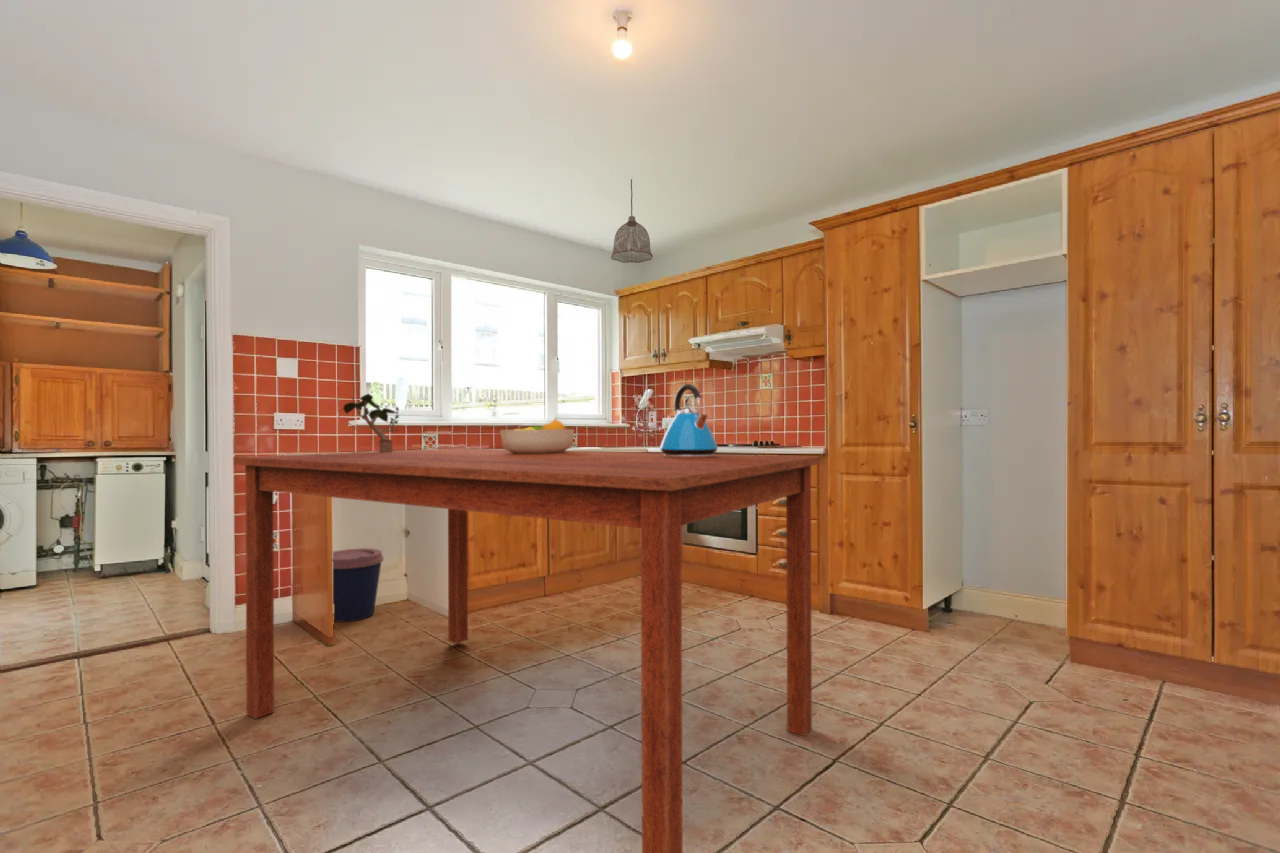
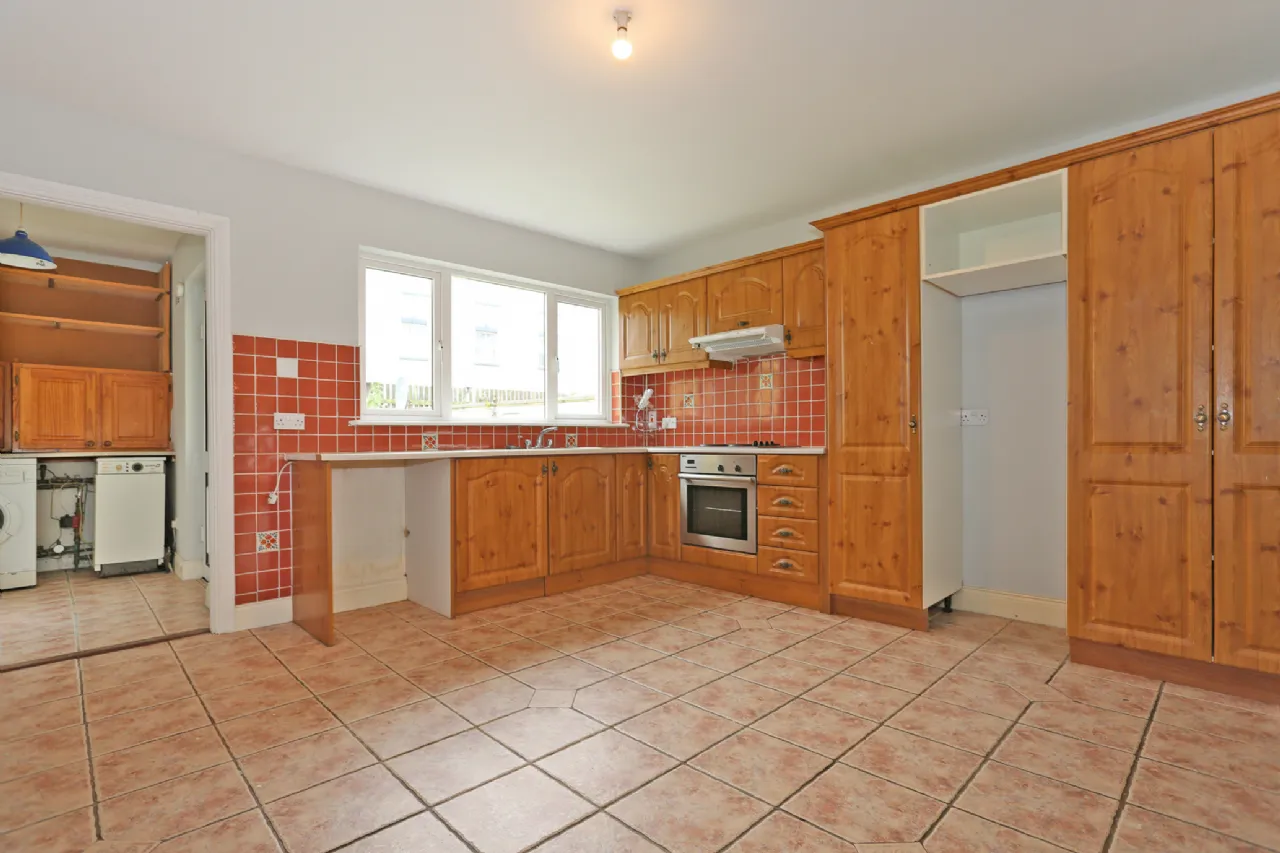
- coffee cup (352, 584)
- dining table (467, 589)
- fruit bowl (538, 435)
- kettle (687, 419)
- pendant lamp (631, 218)
- potted plant (367, 422)
